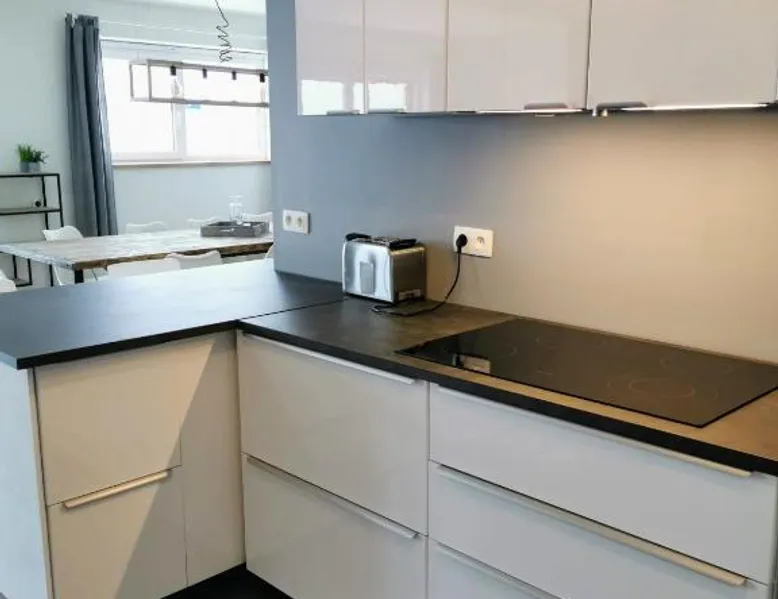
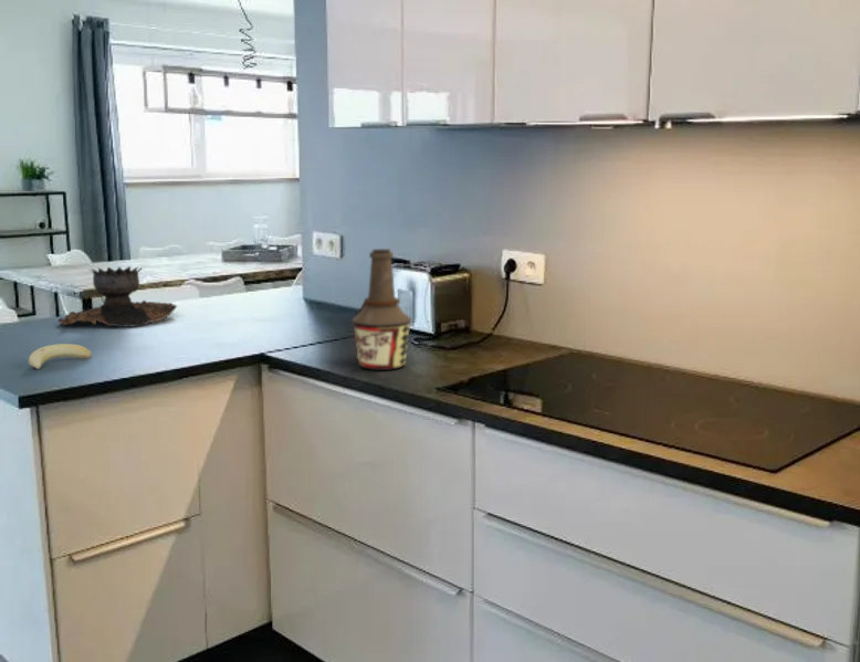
+ bottle (379, 307)
+ brazier (116, 293)
+ fruit (59, 354)
